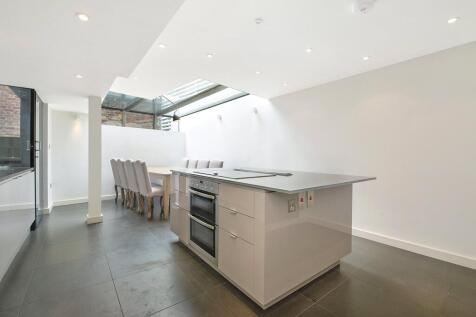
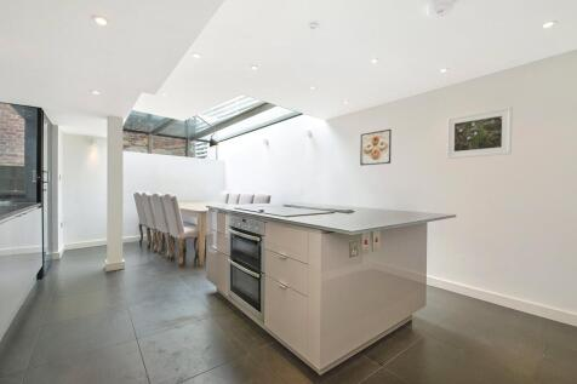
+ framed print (375, 148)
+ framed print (476, 134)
